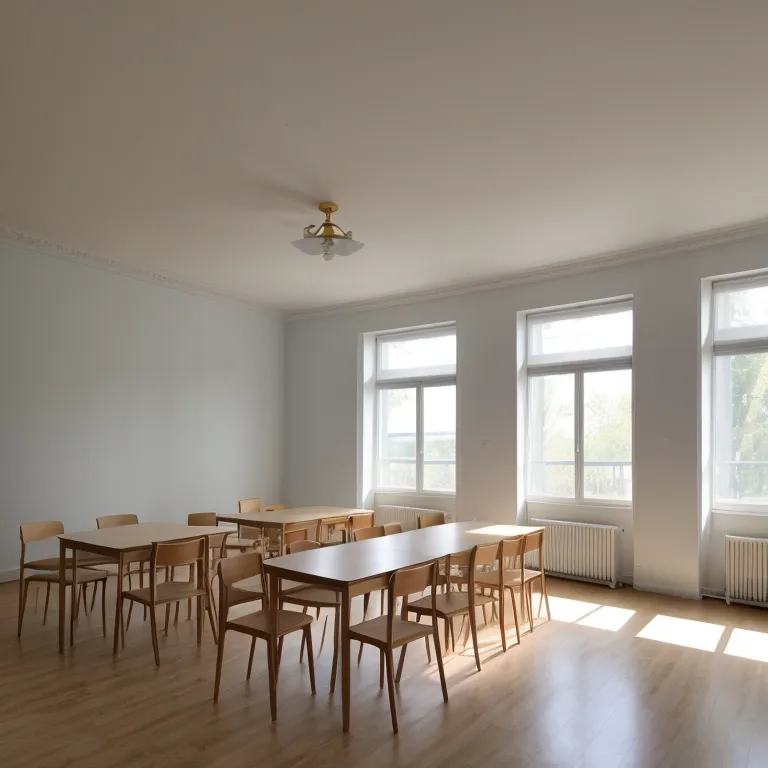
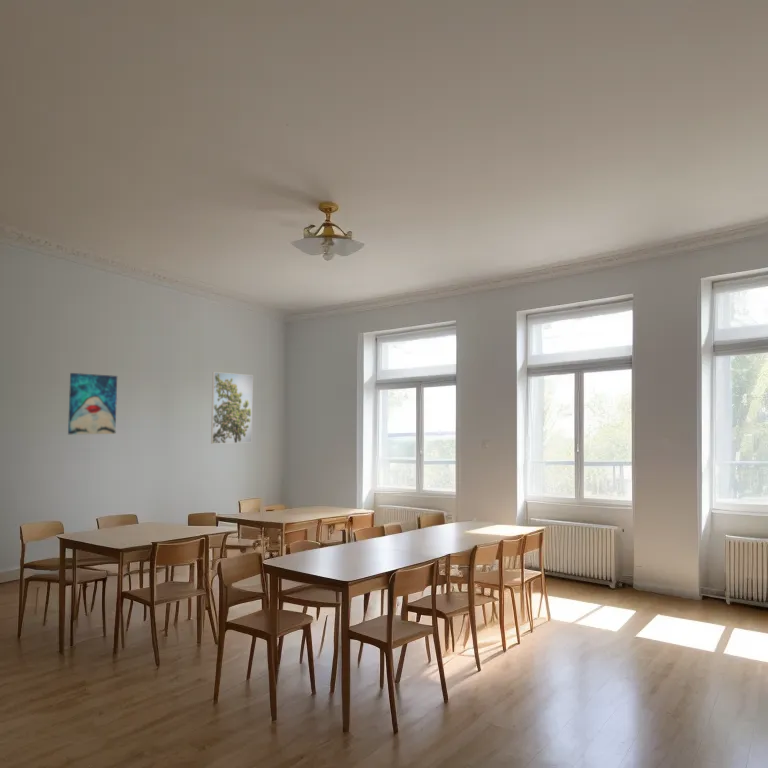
+ wall art (93, 404)
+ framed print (232, 408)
